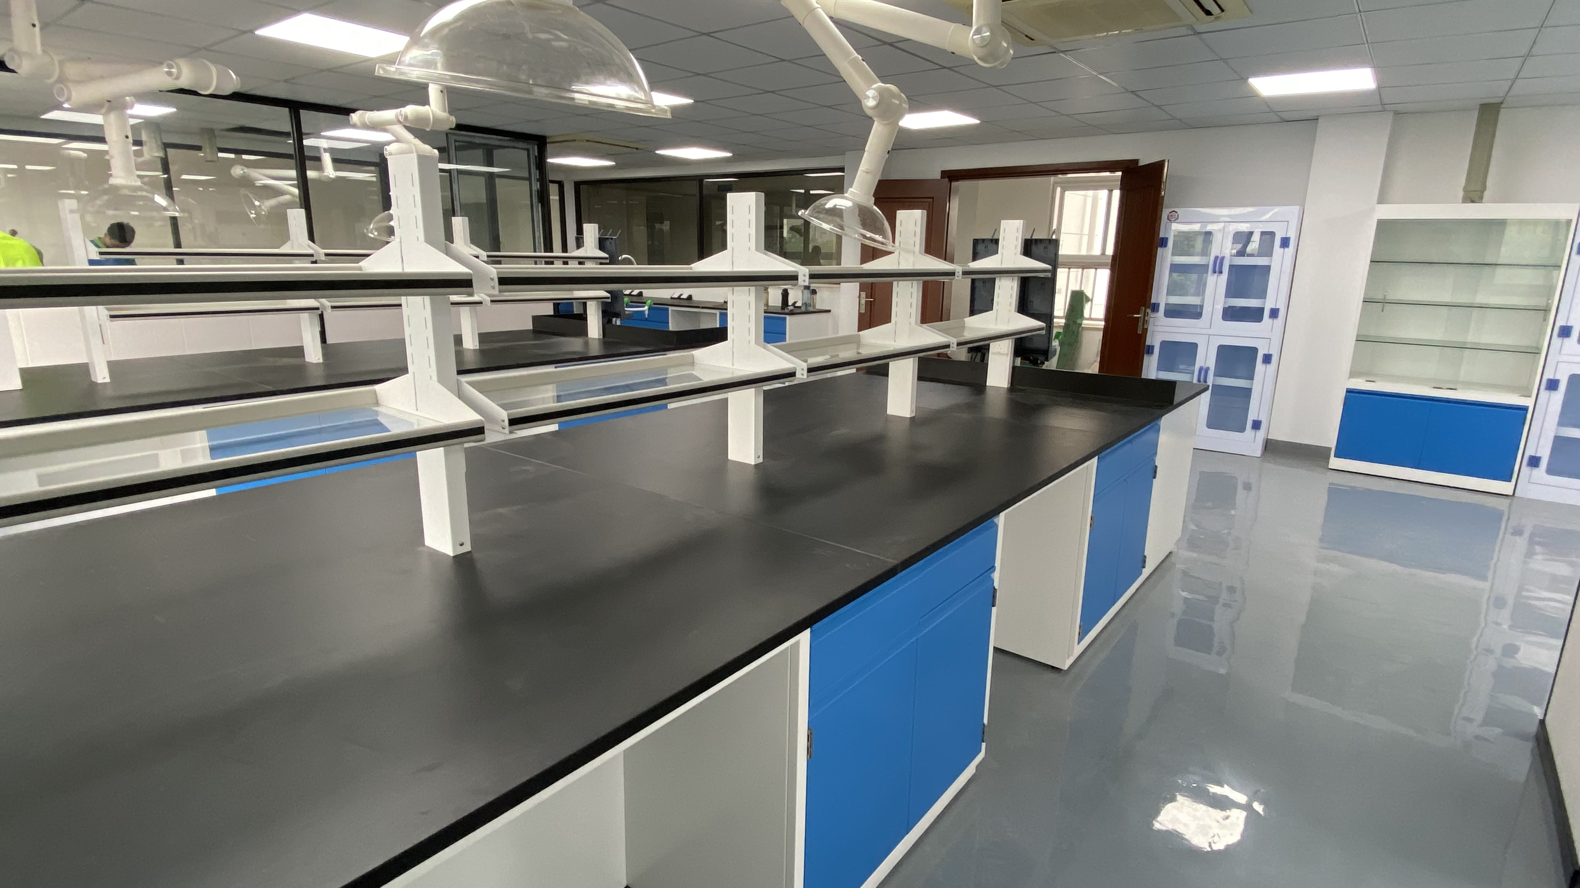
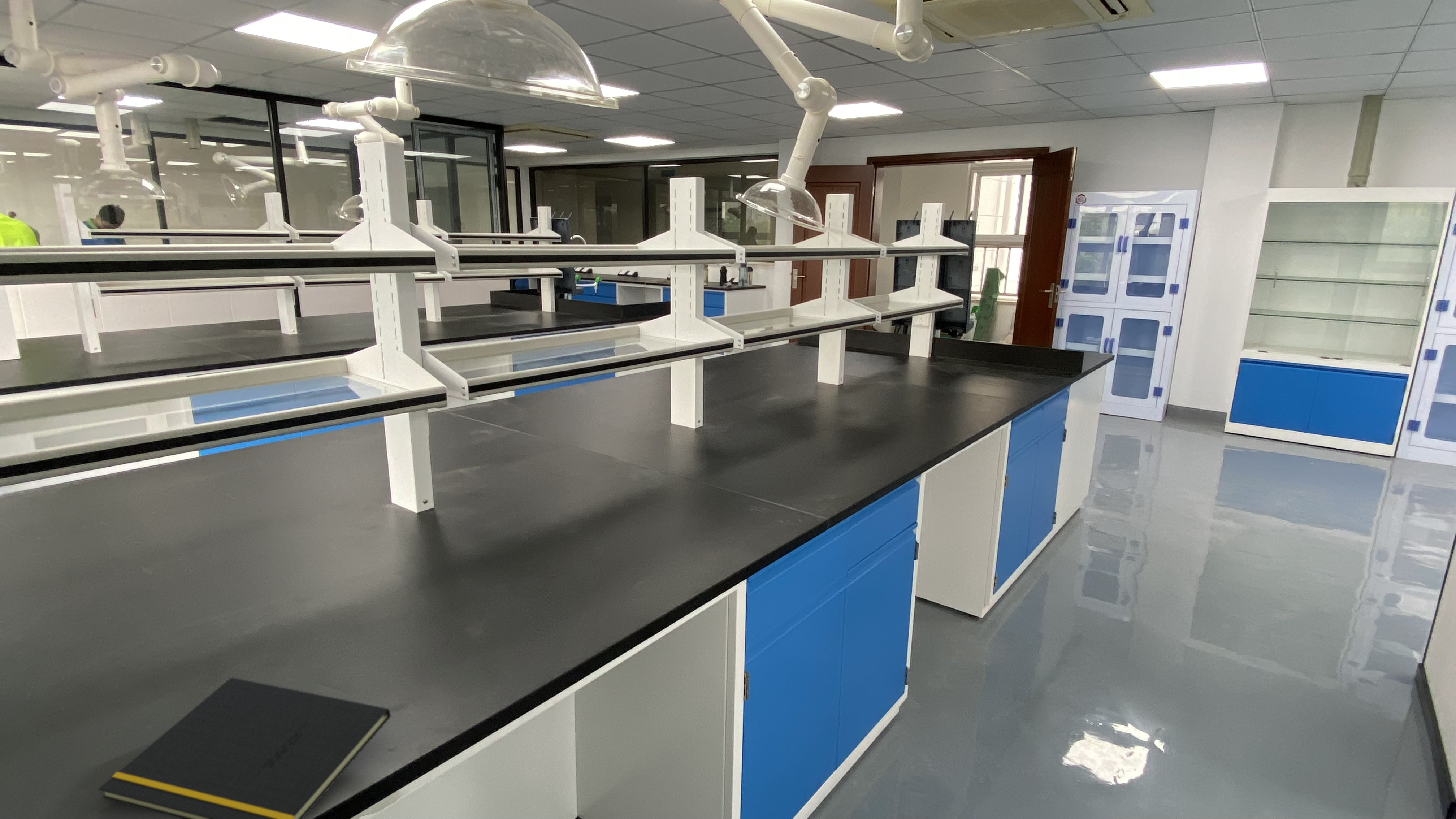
+ notepad (253, 751)
